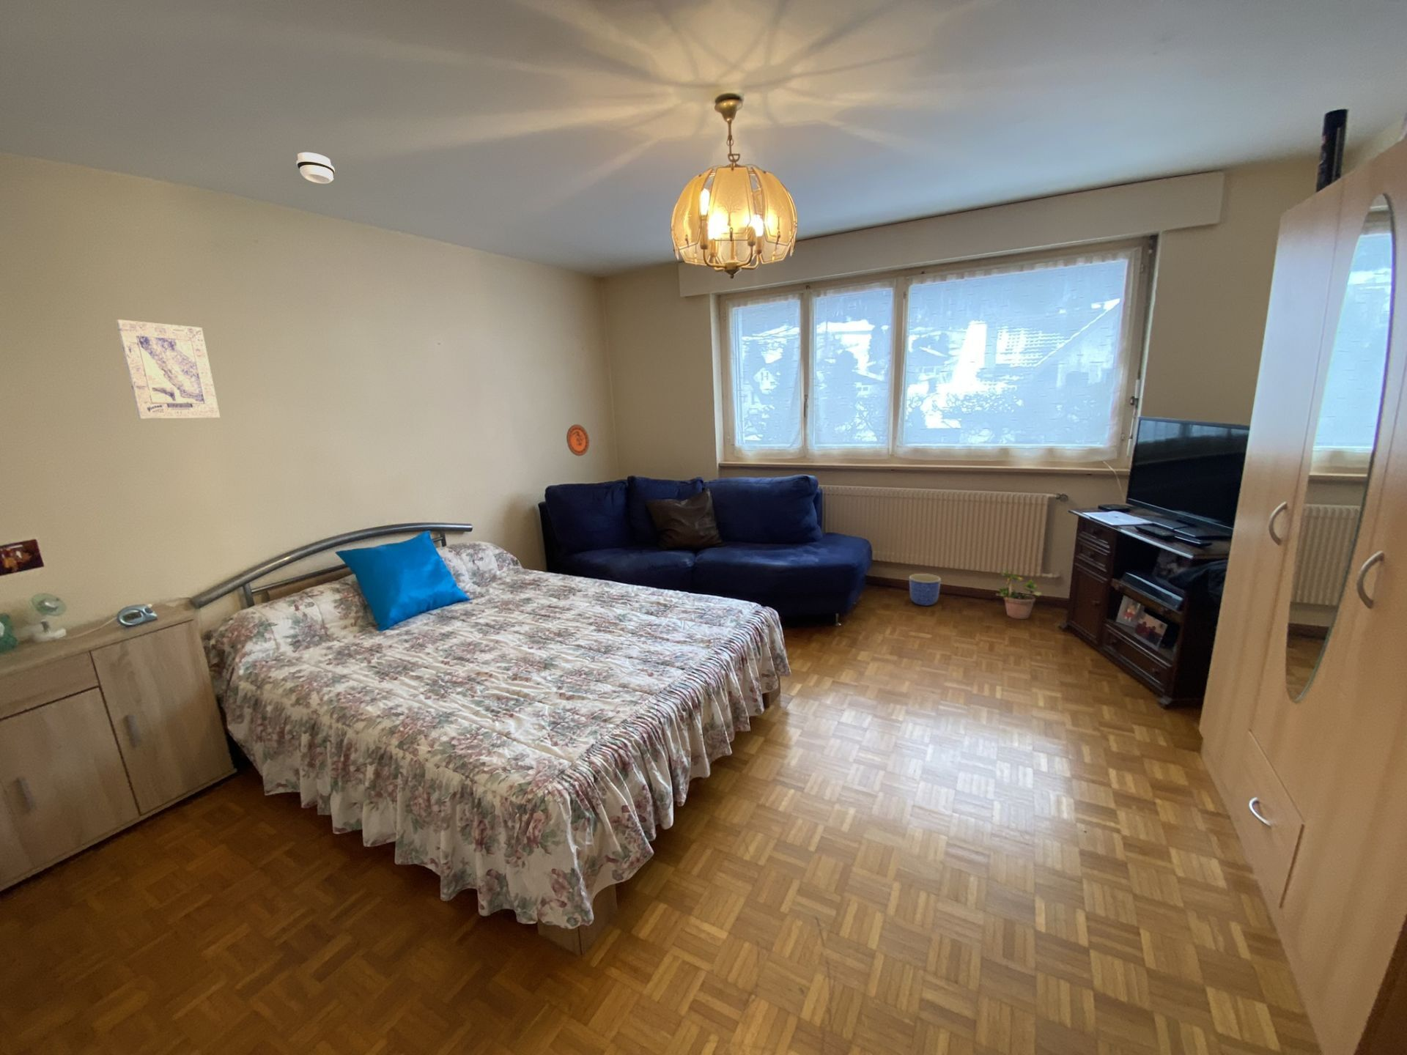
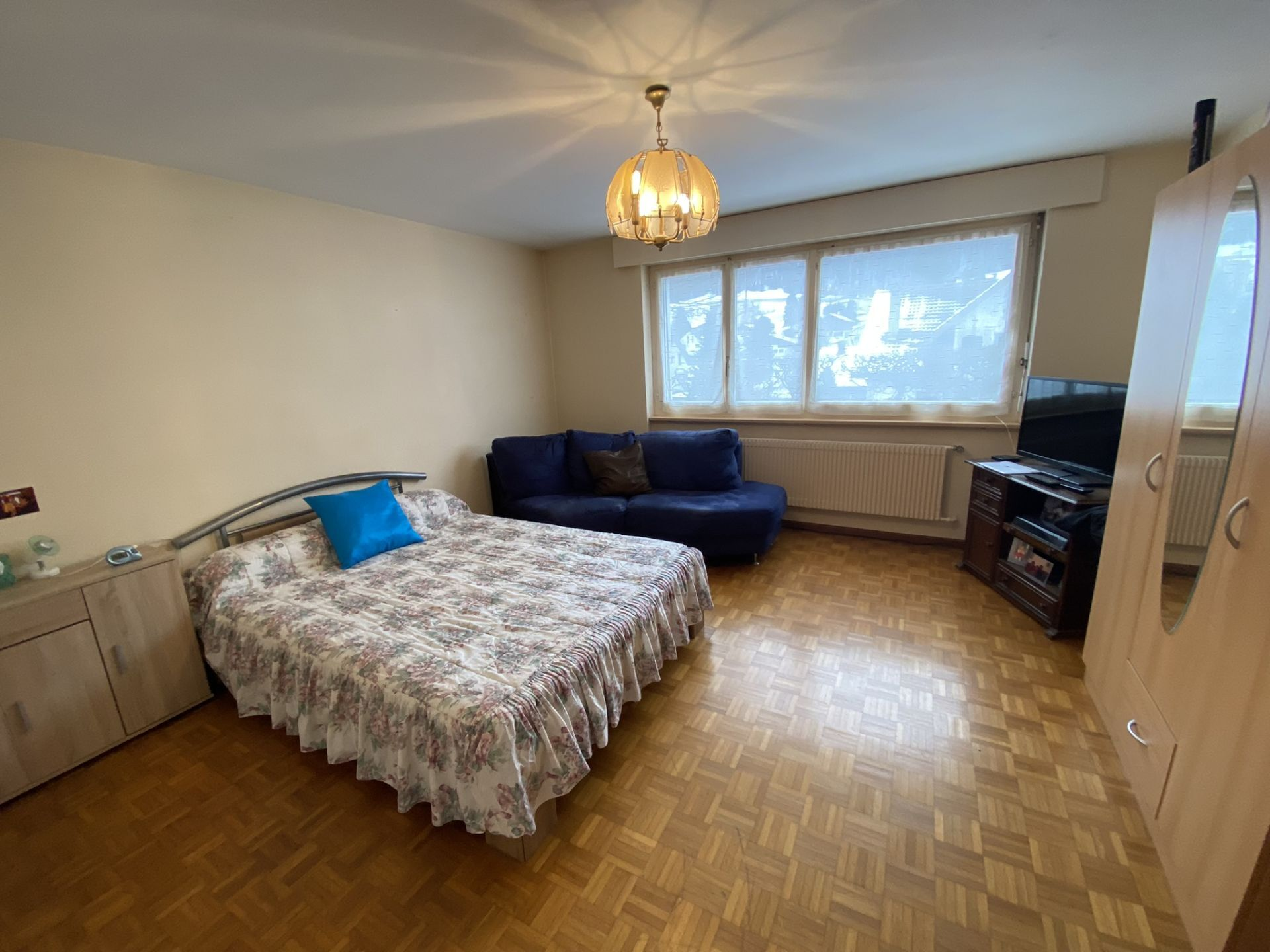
- decorative plate (577, 440)
- potted plant (1018, 592)
- smoke detector (316, 168)
- wall art (171, 371)
- planter (924, 591)
